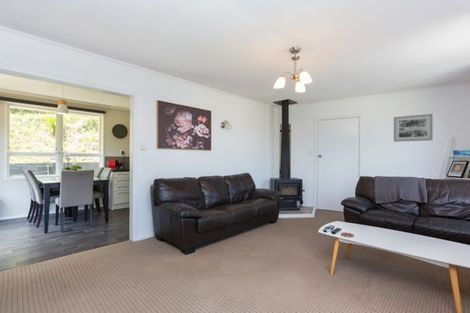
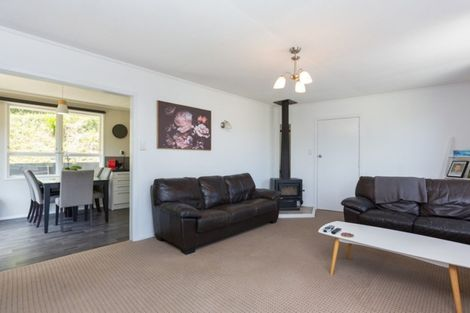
- wall art (412, 128)
